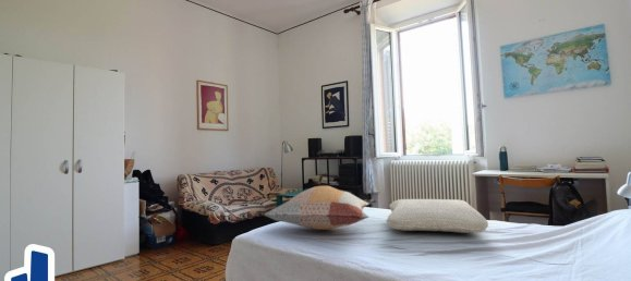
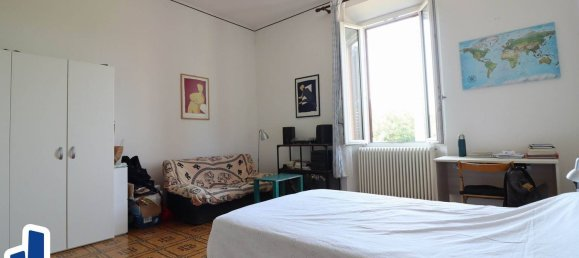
- decorative pillow (325, 207)
- pillow (430, 213)
